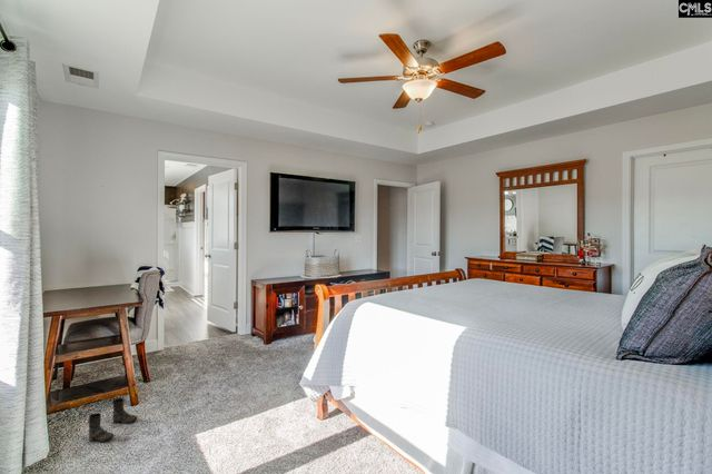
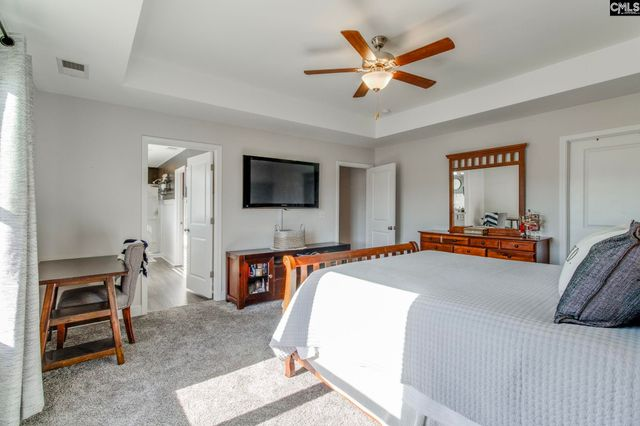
- boots (113, 418)
